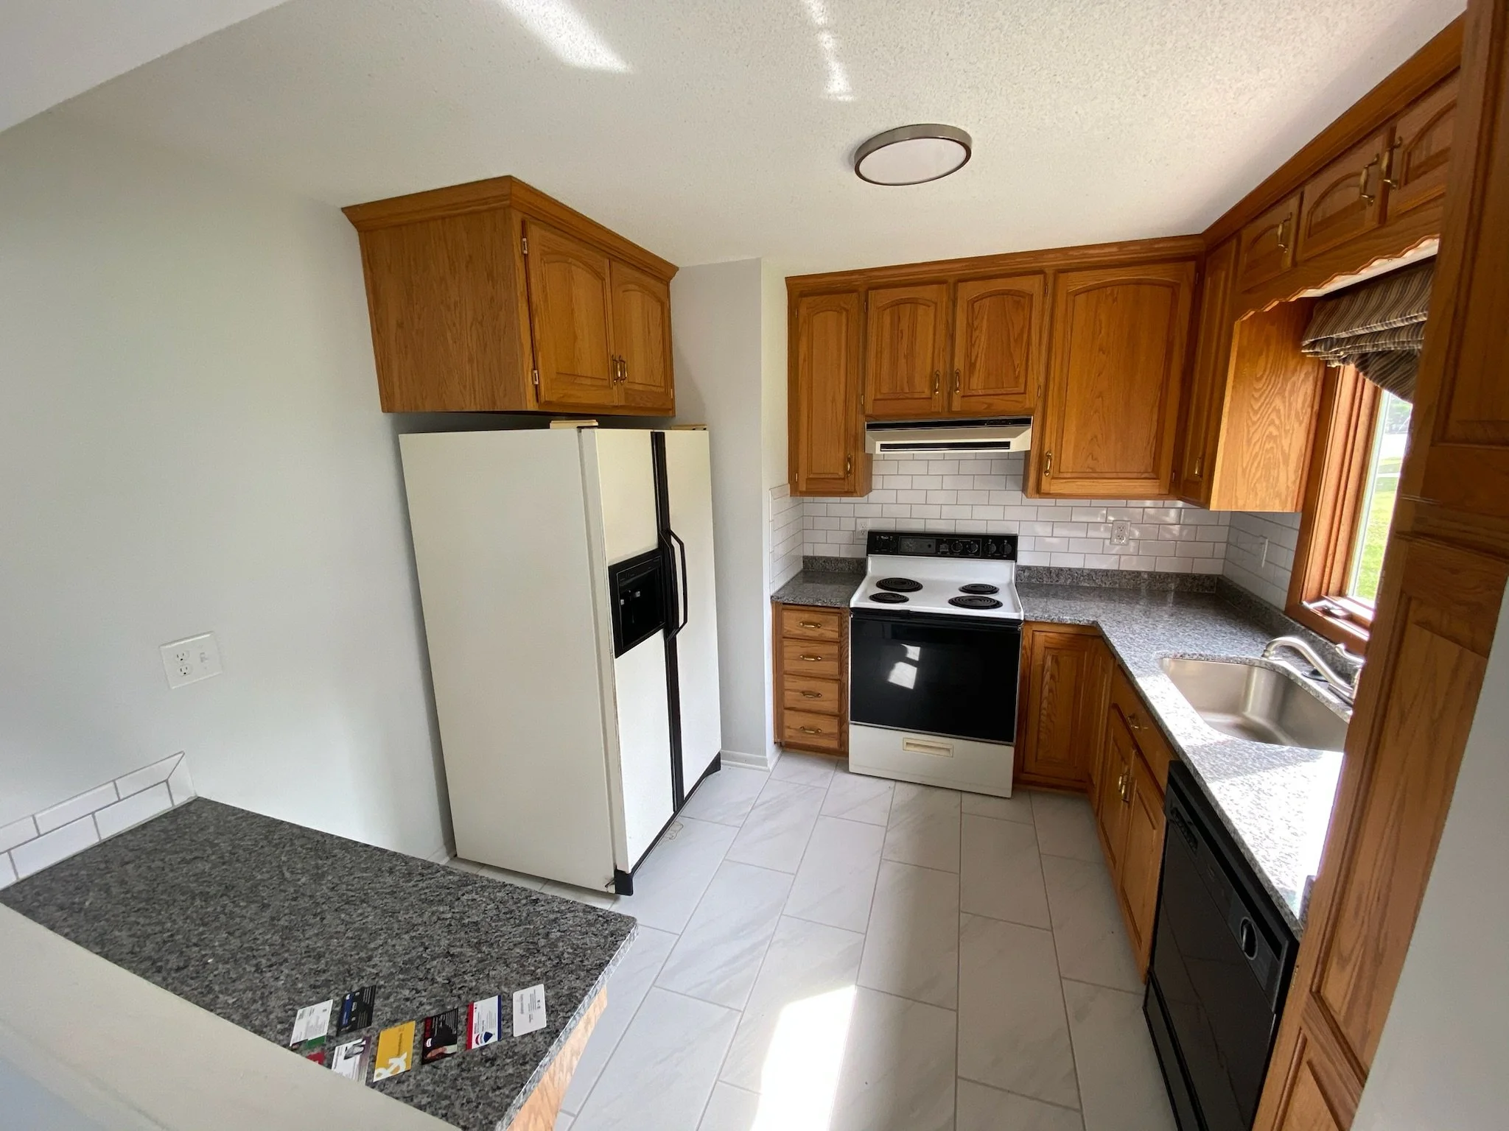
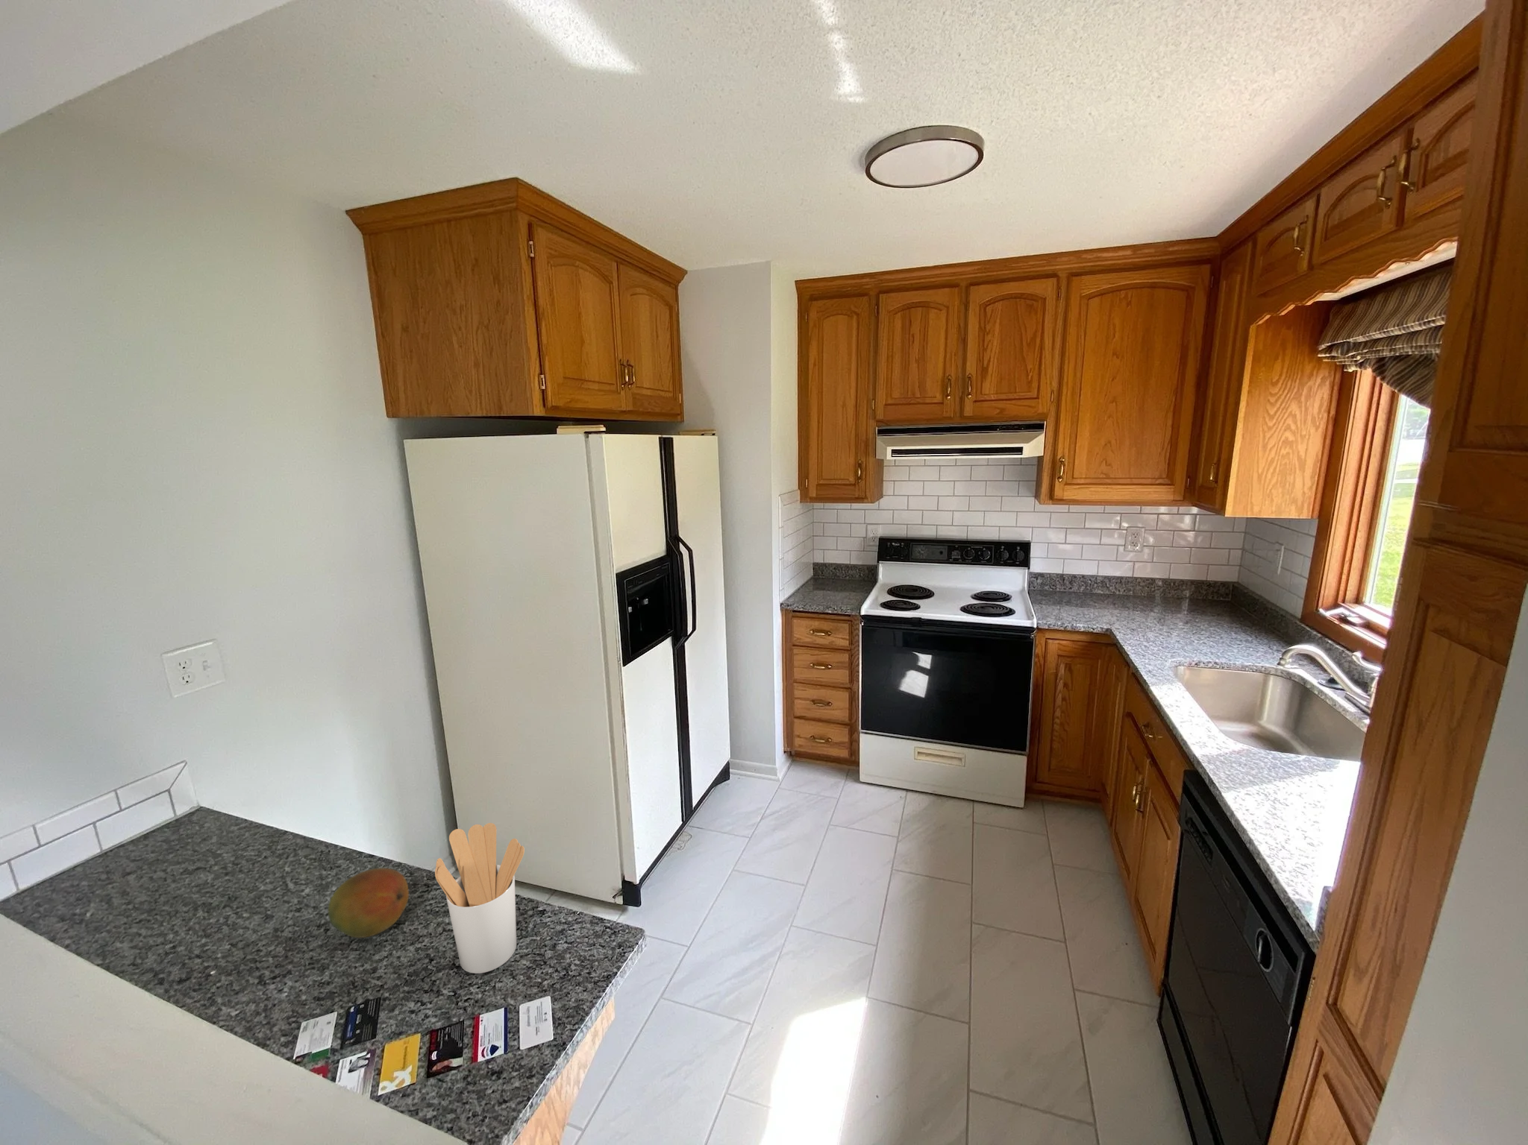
+ fruit (366, 901)
+ utensil holder (480, 892)
